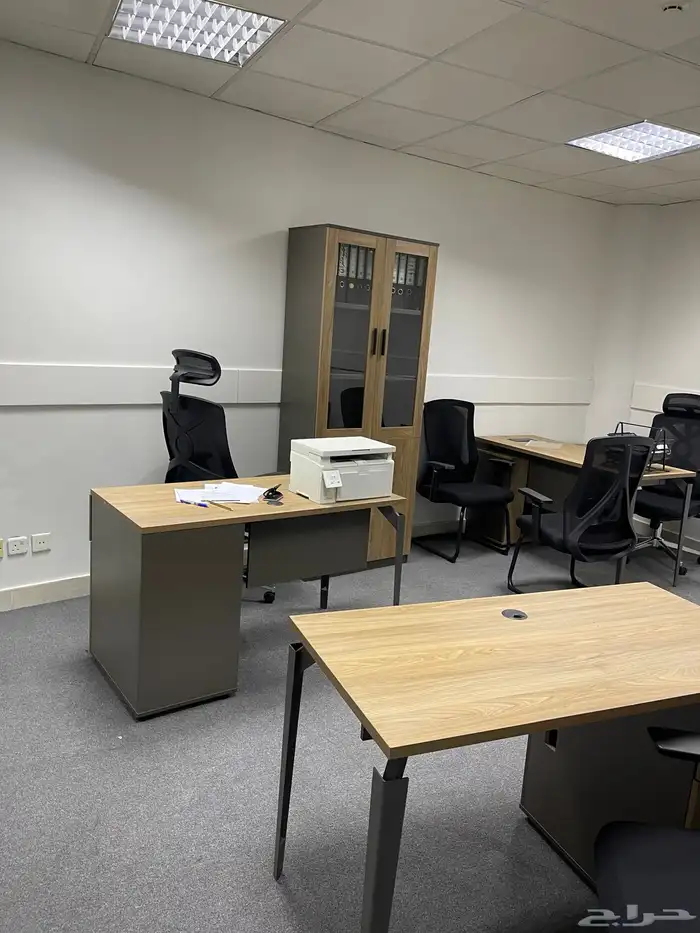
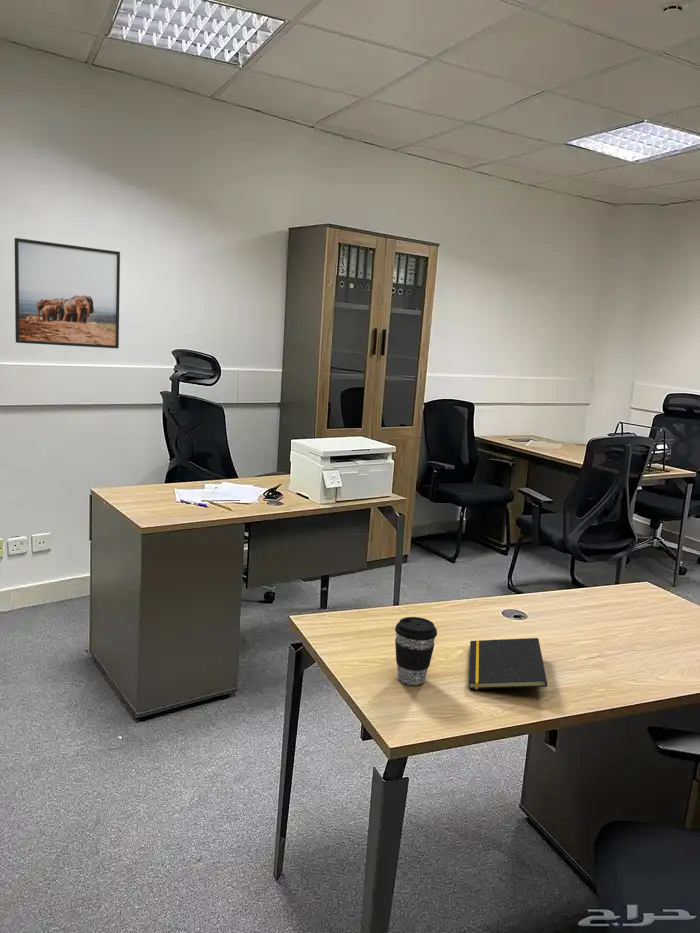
+ notepad (505, 662)
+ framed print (69, 296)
+ coffee cup (414, 651)
